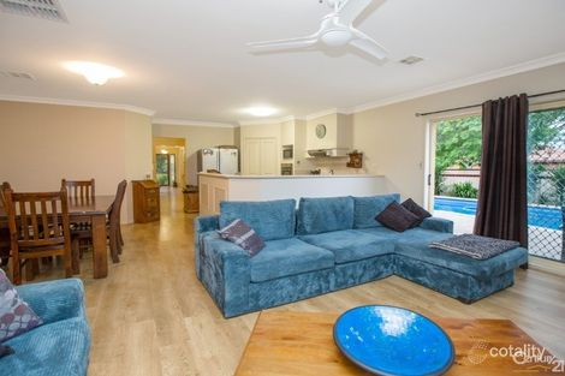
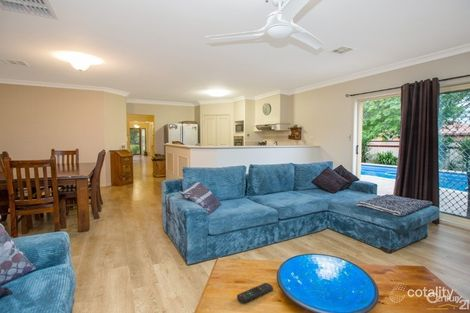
+ remote control (255, 292)
